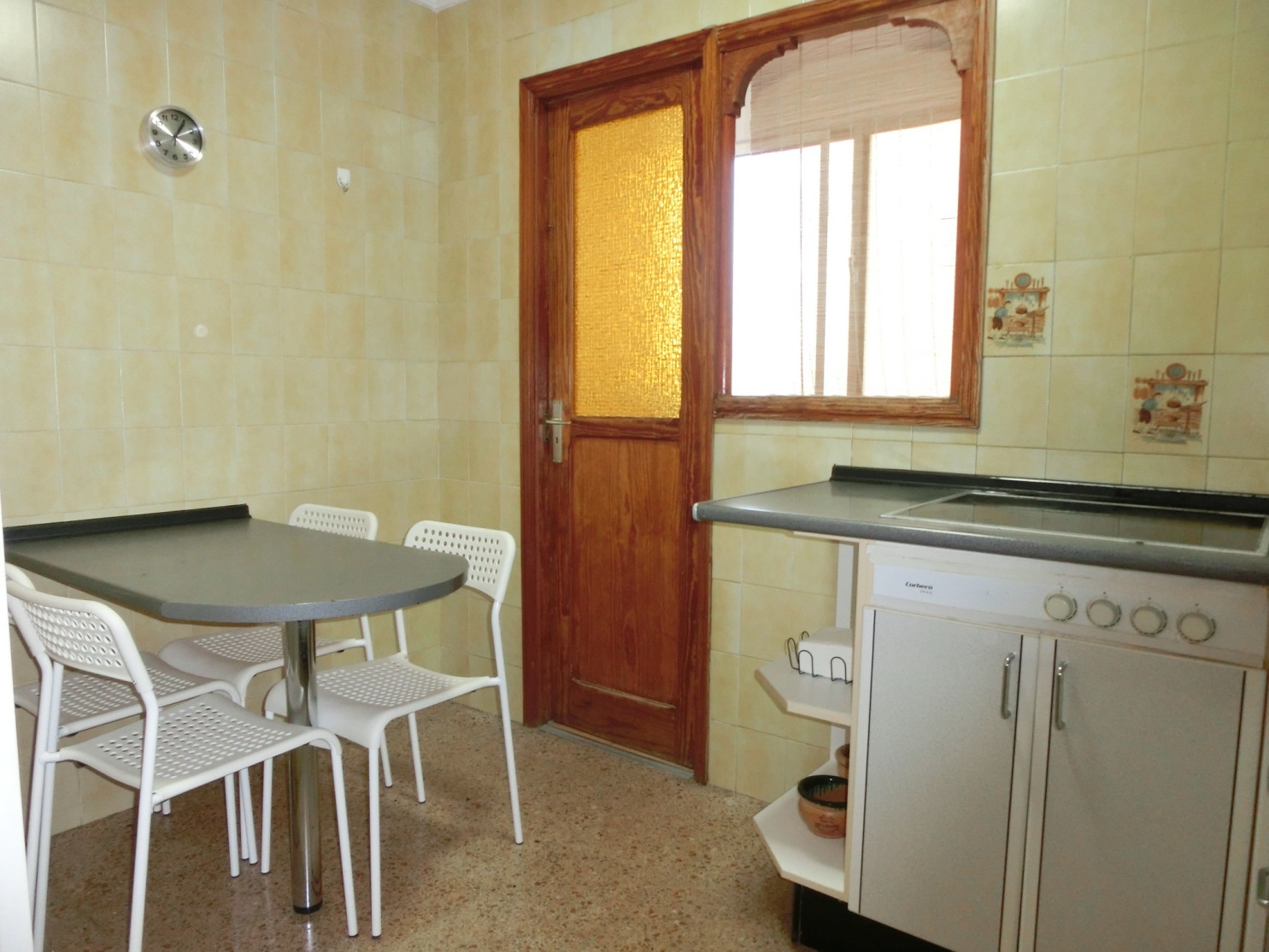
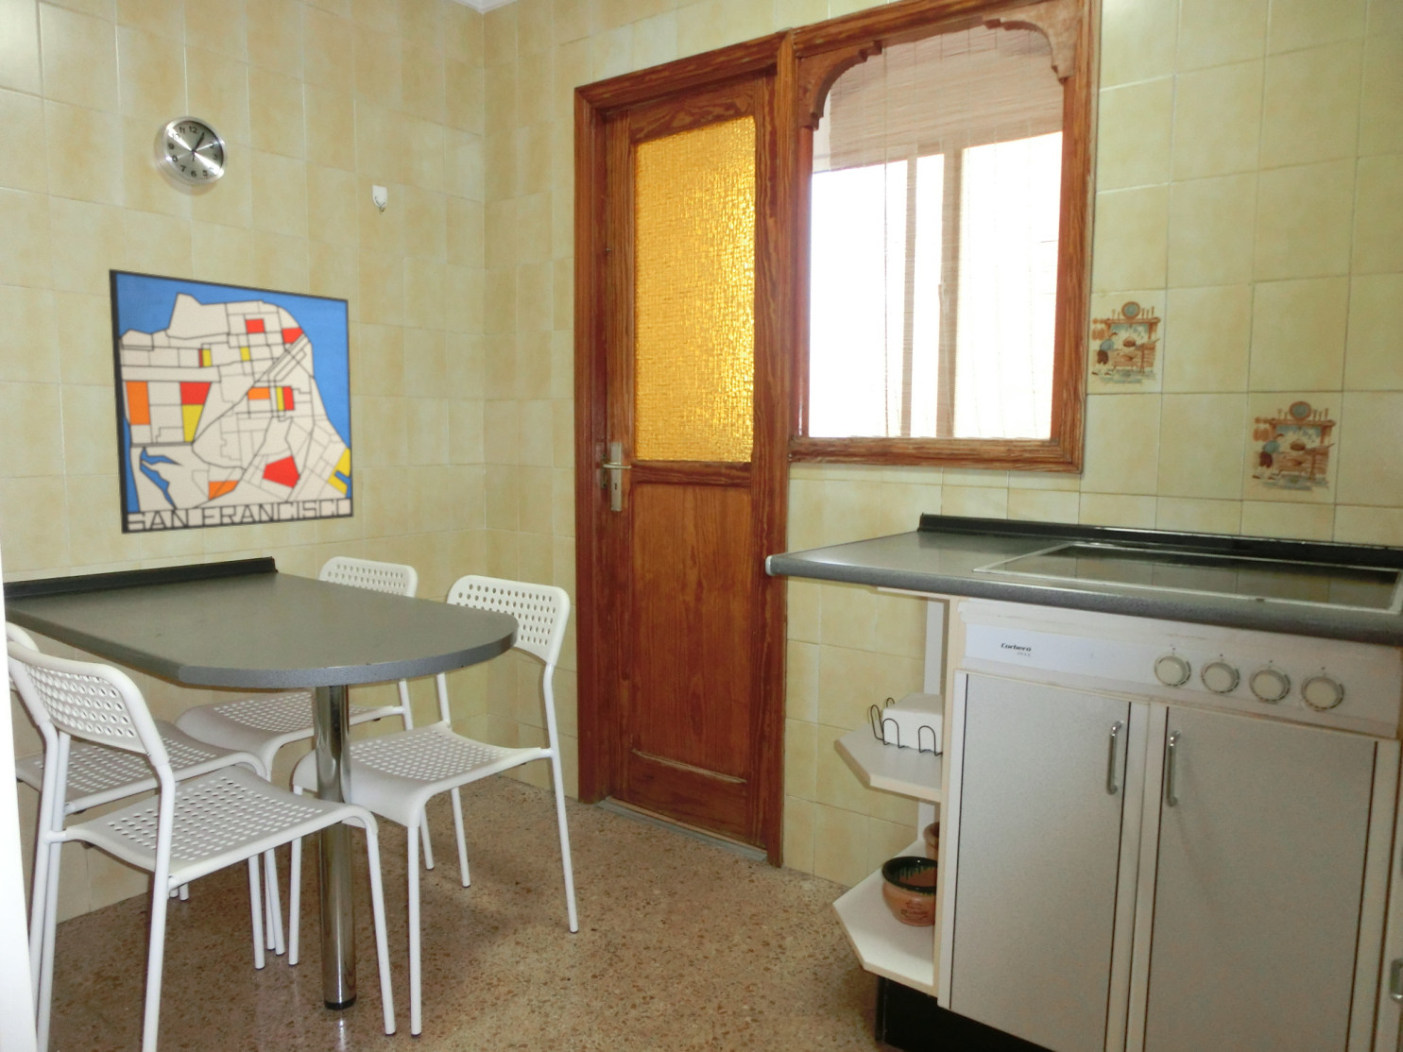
+ wall art (243, 406)
